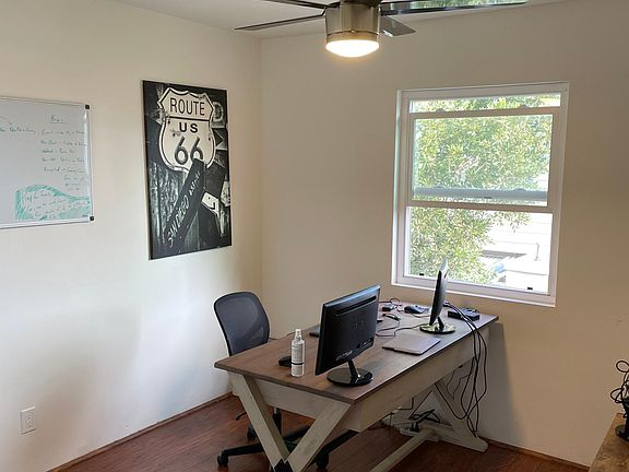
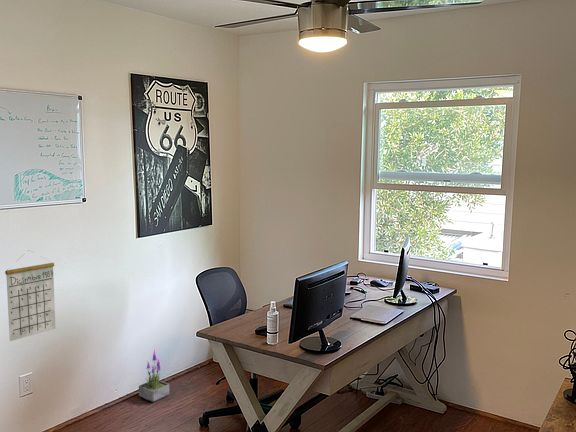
+ potted plant (153, 373)
+ calendar (31, 292)
